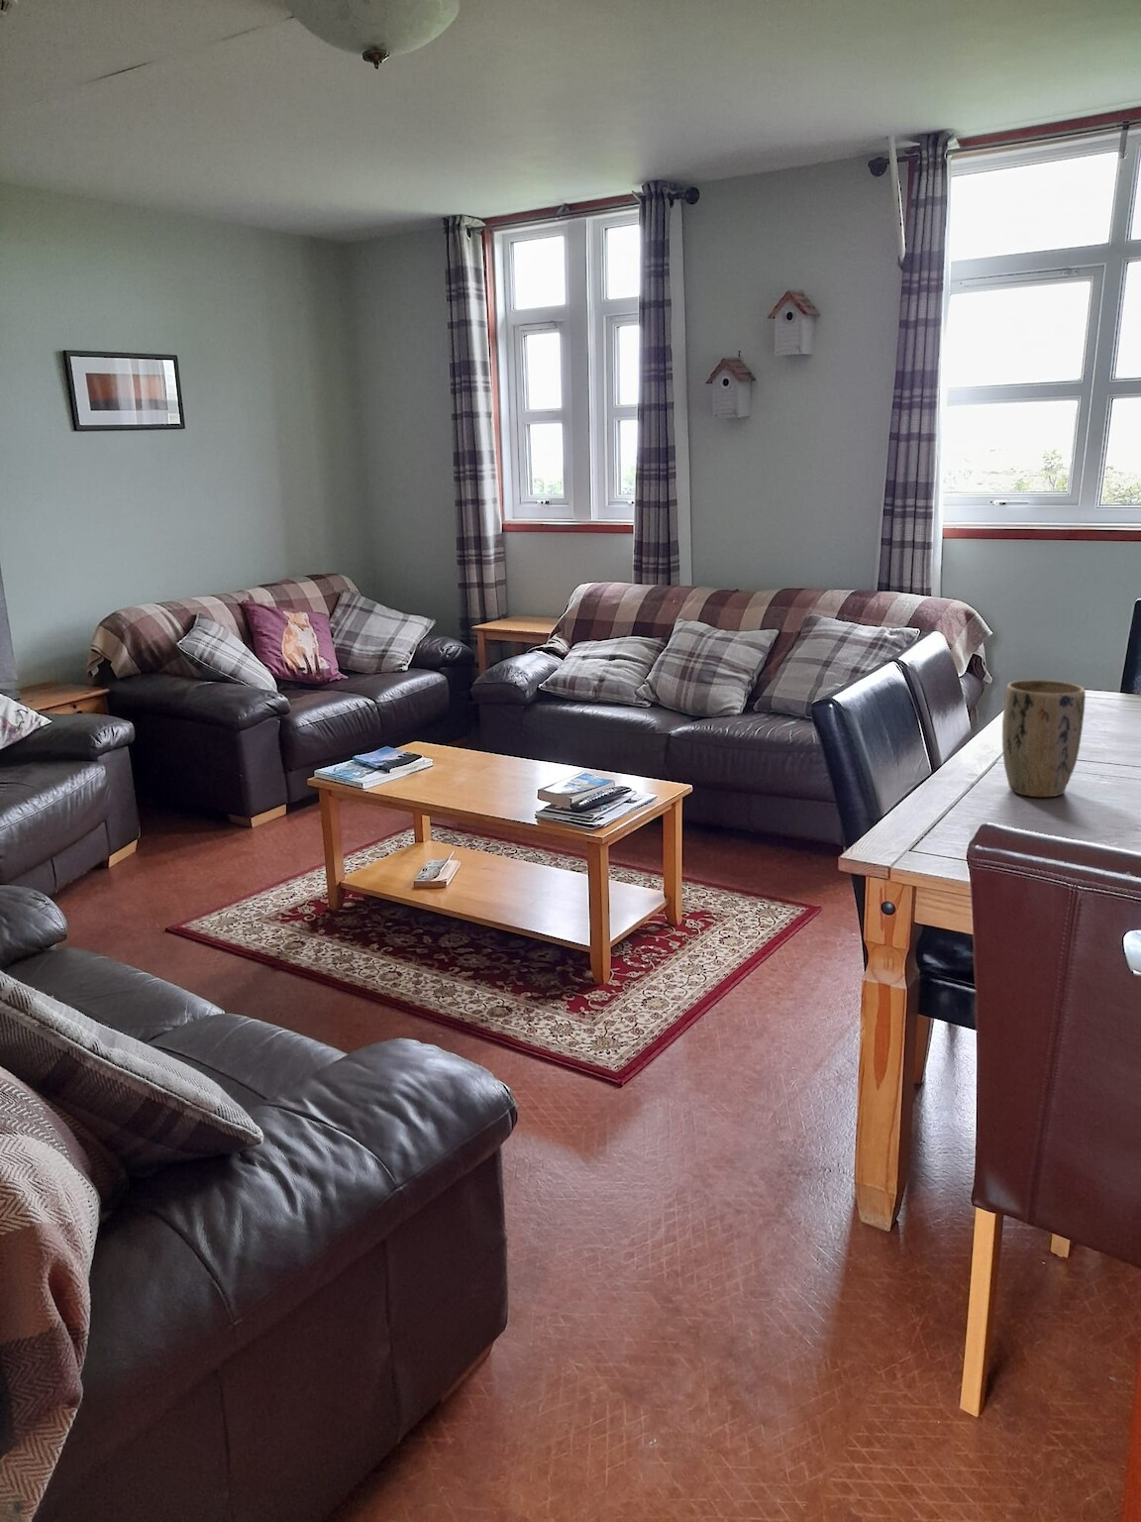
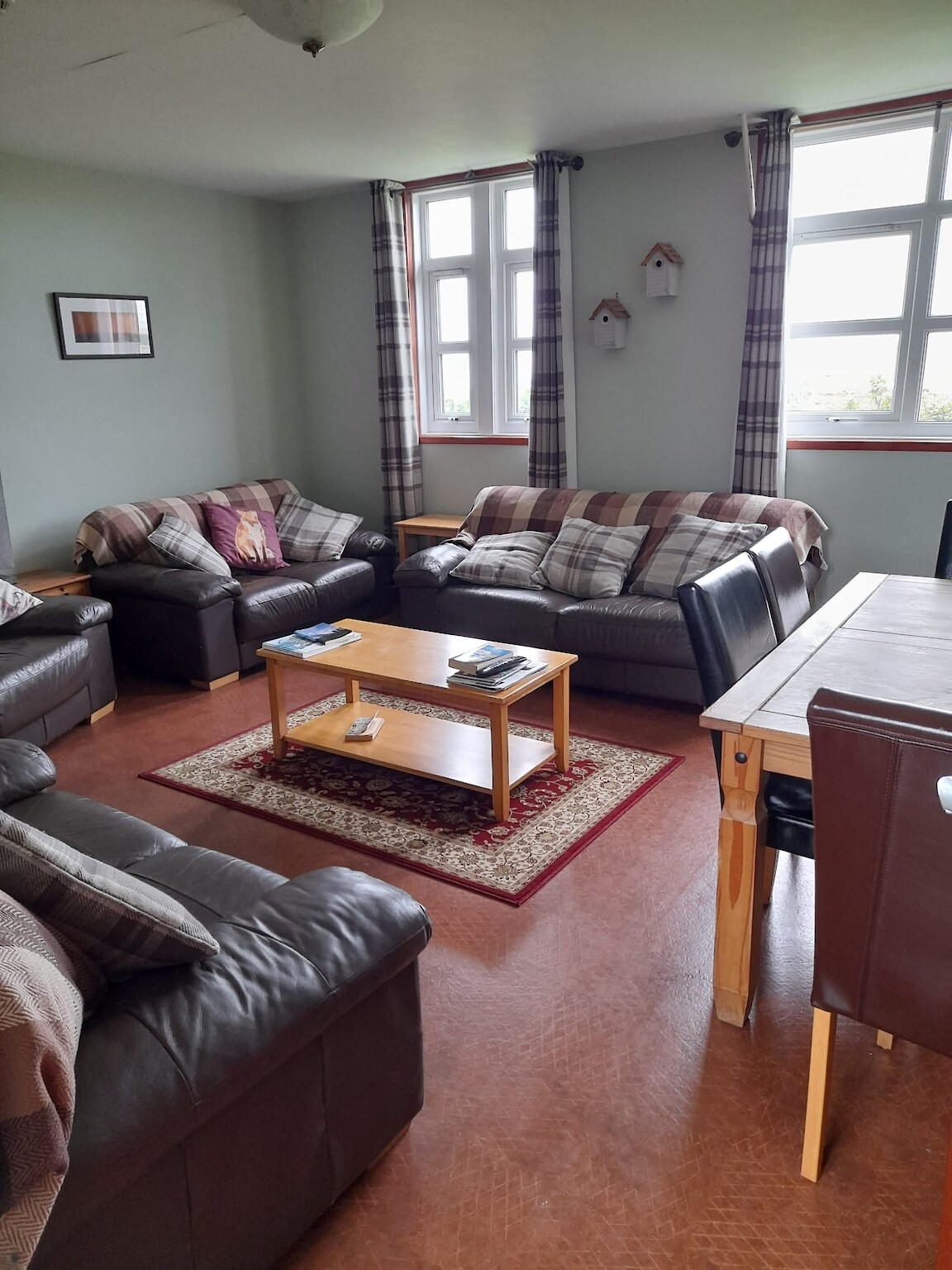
- plant pot (1040, 738)
